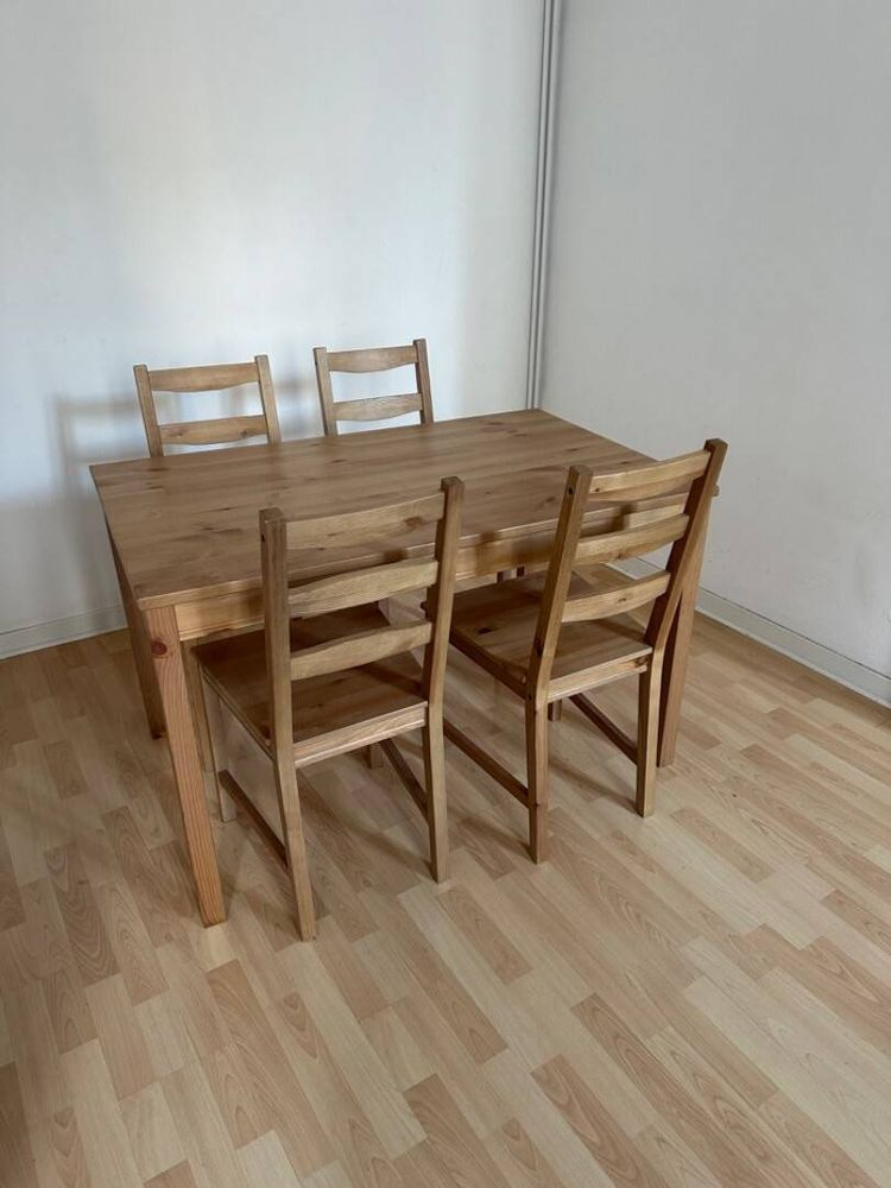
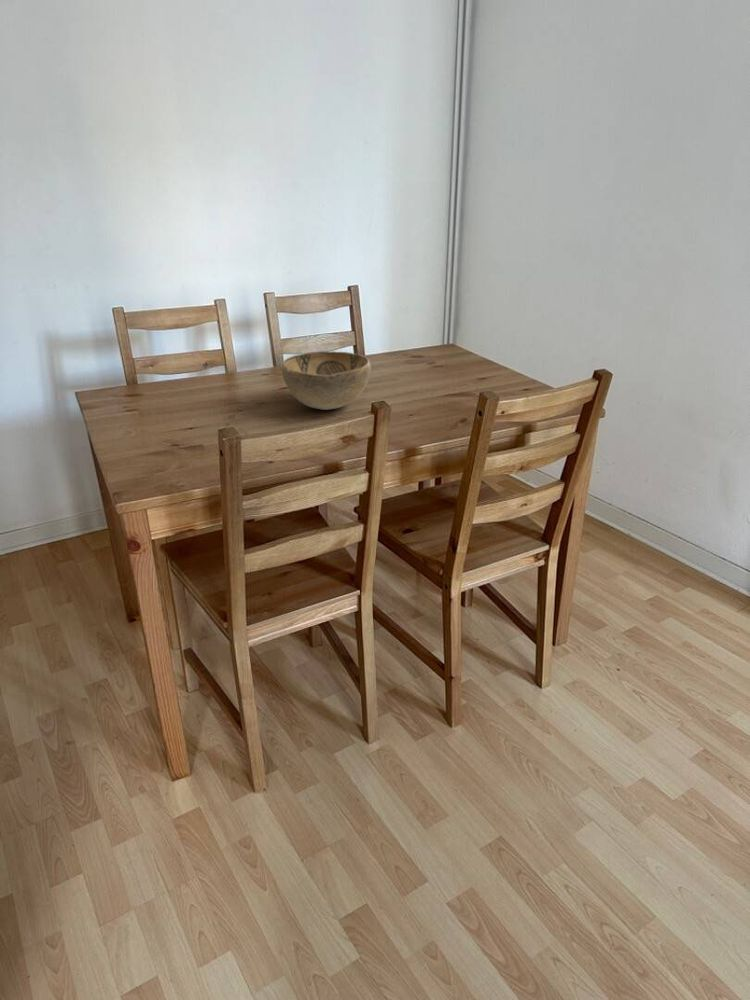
+ decorative bowl (326, 383)
